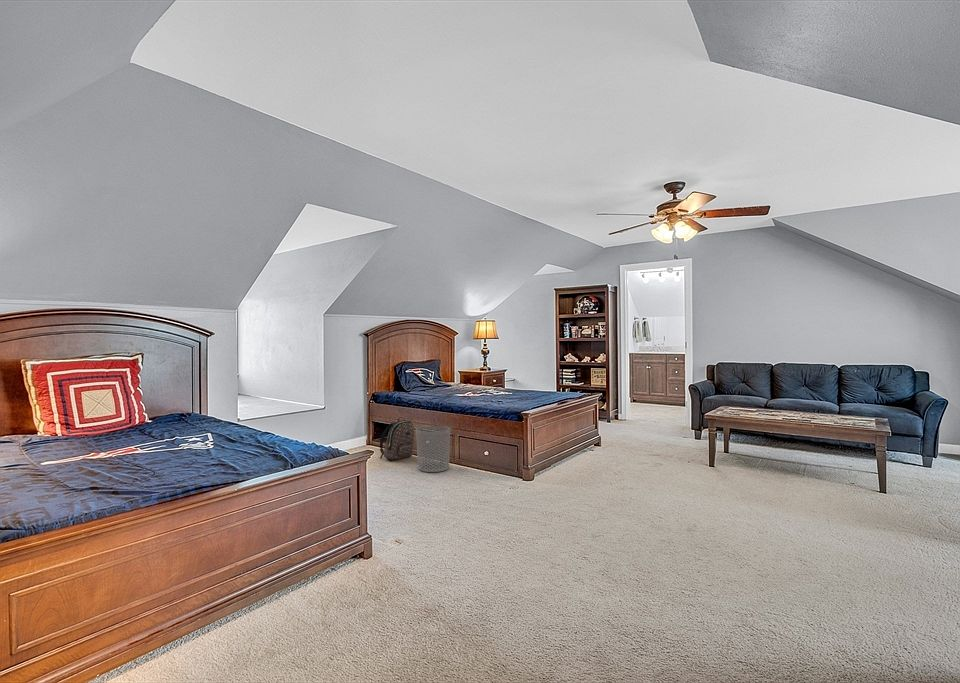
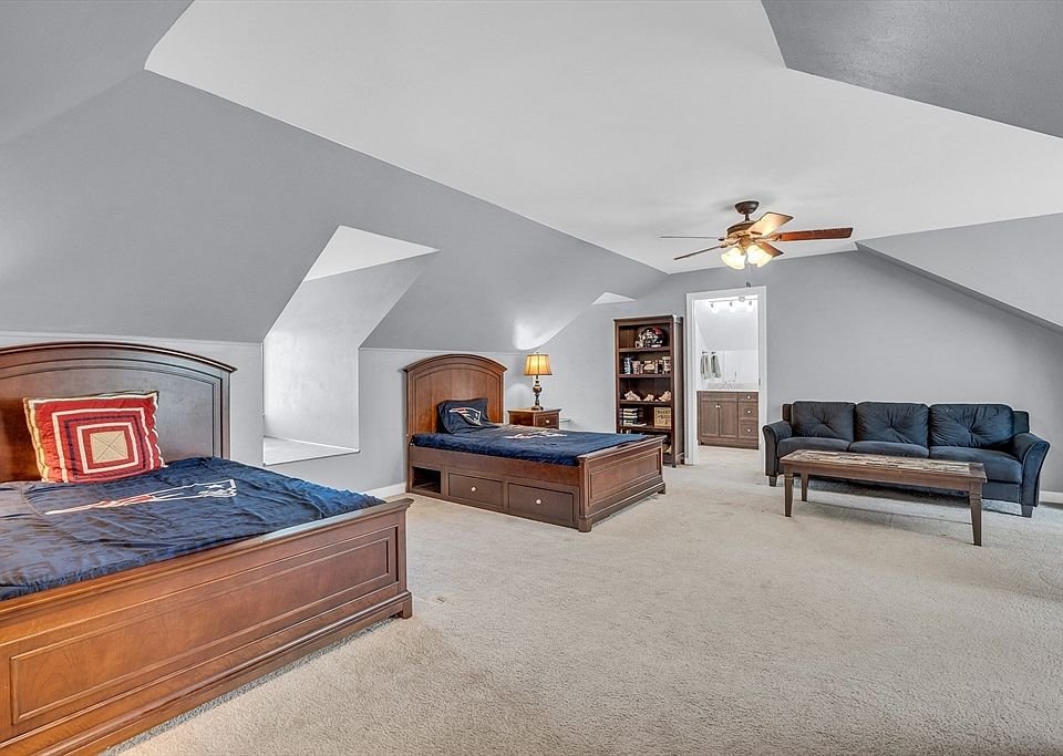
- waste bin (432, 448)
- backpack (398, 437)
